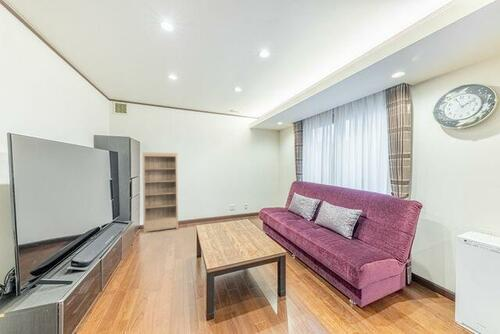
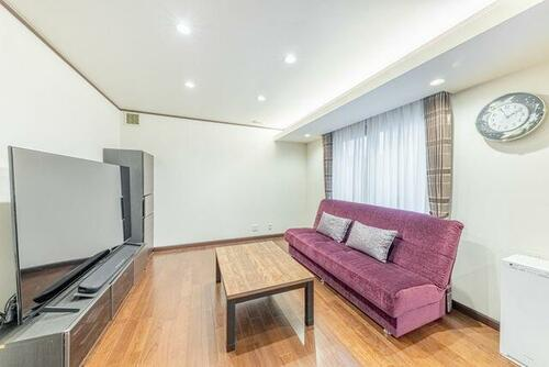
- bookshelf (160, 191)
